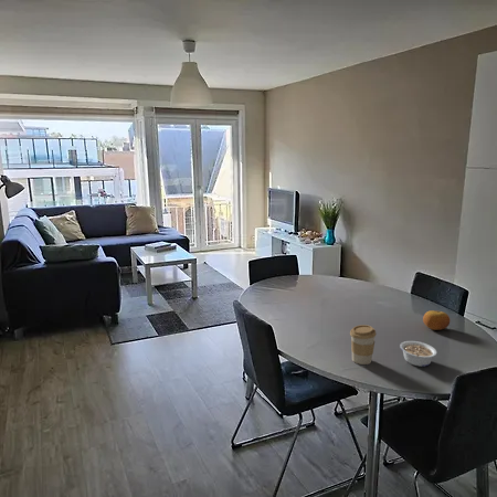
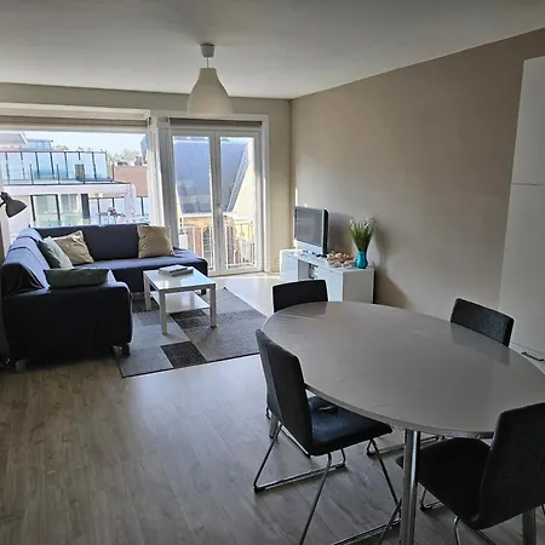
- fruit (436, 319)
- legume (419, 353)
- coffee cup (362, 343)
